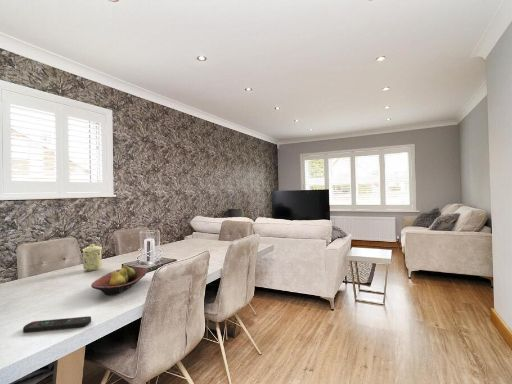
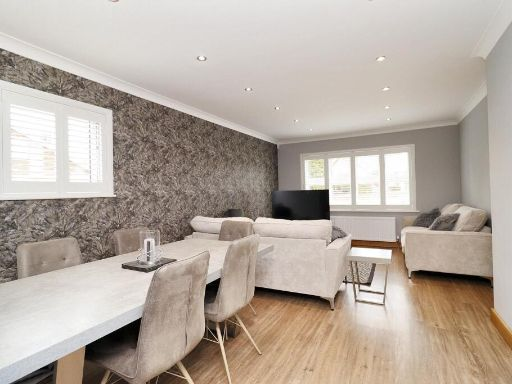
- fruit bowl (121, 277)
- mug (93, 256)
- remote control (58, 323)
